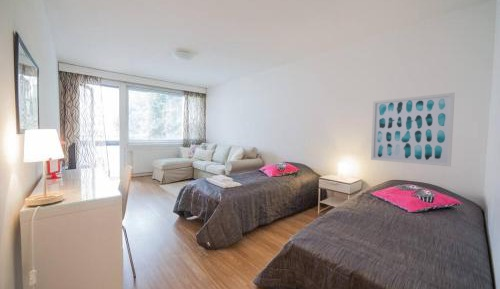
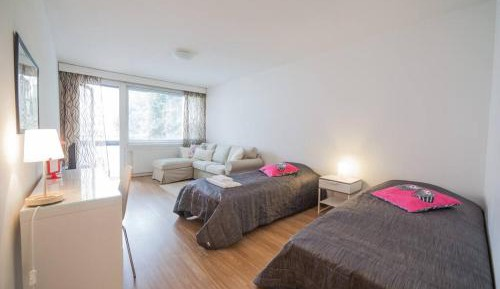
- wall art (407, 130)
